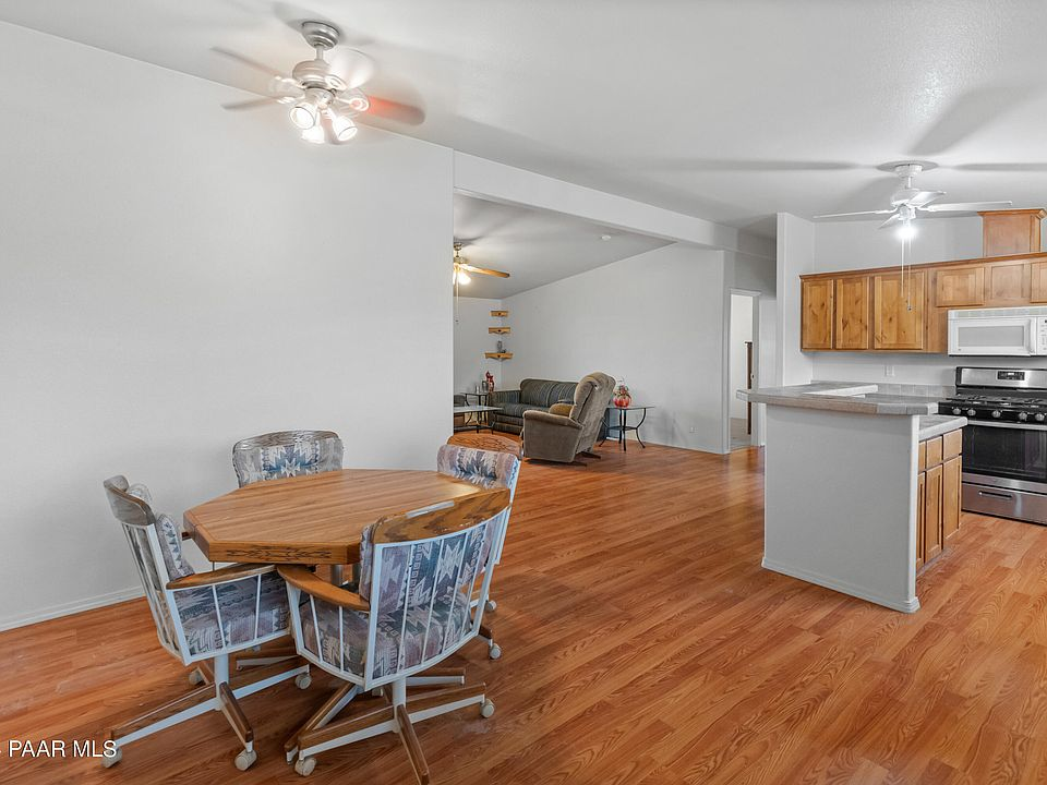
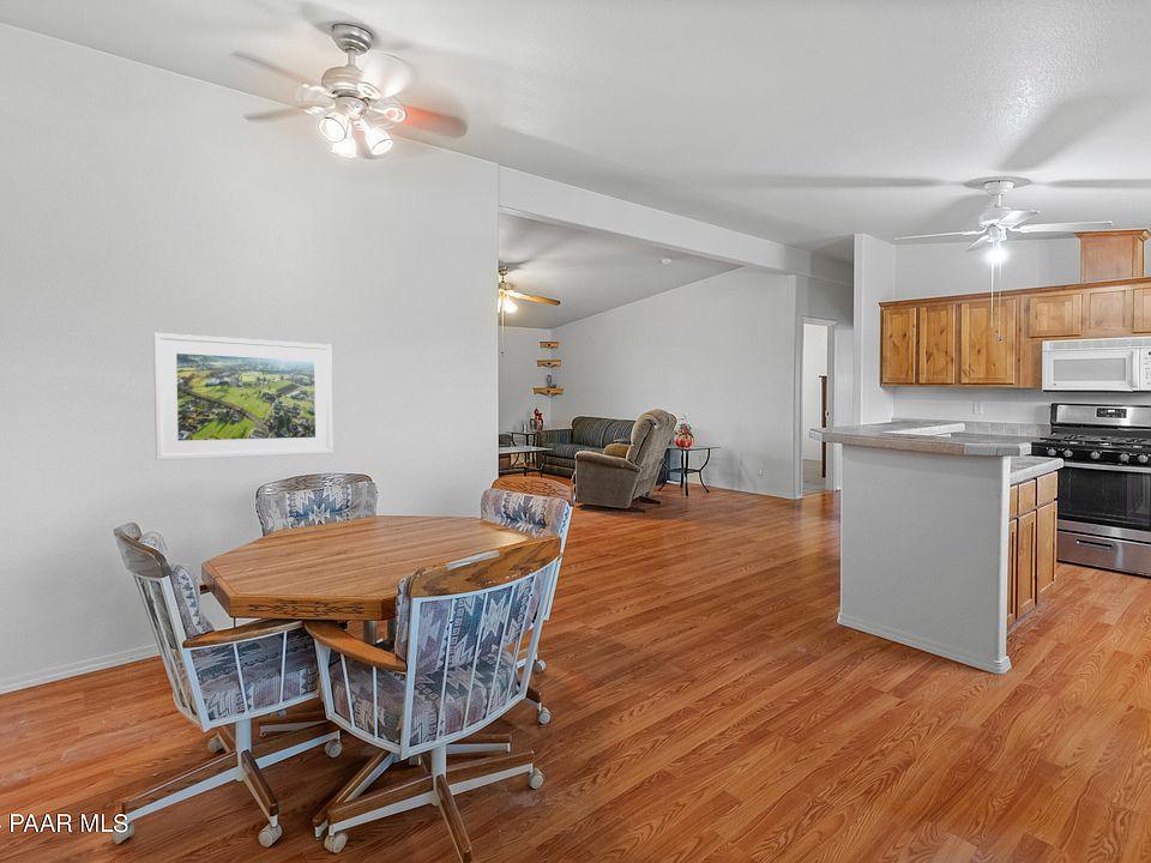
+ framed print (249, 398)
